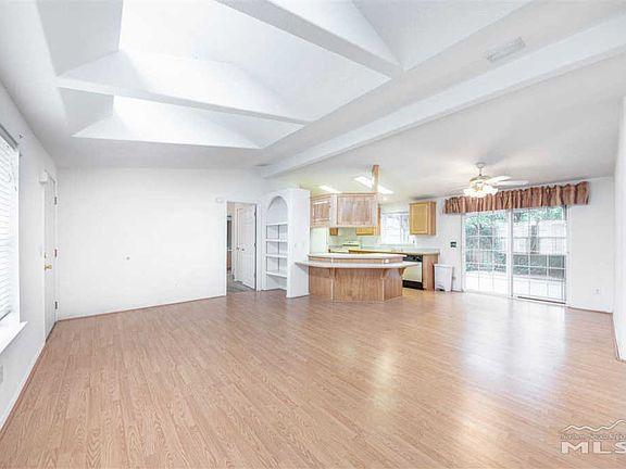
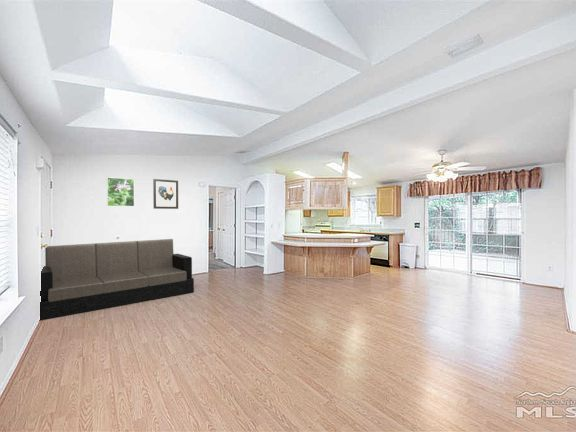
+ sofa (121, 271)
+ wall art (166, 194)
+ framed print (120, 192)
